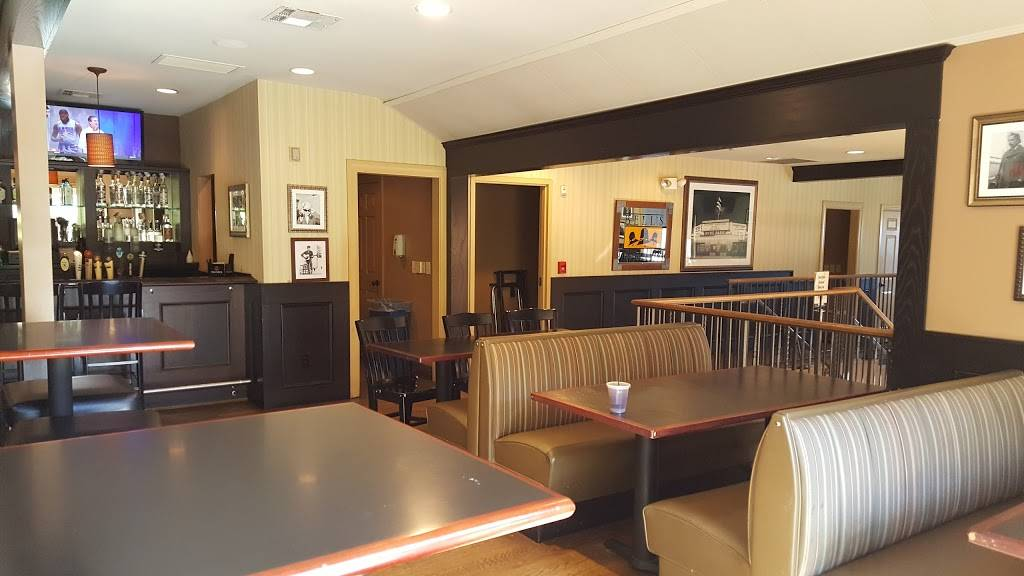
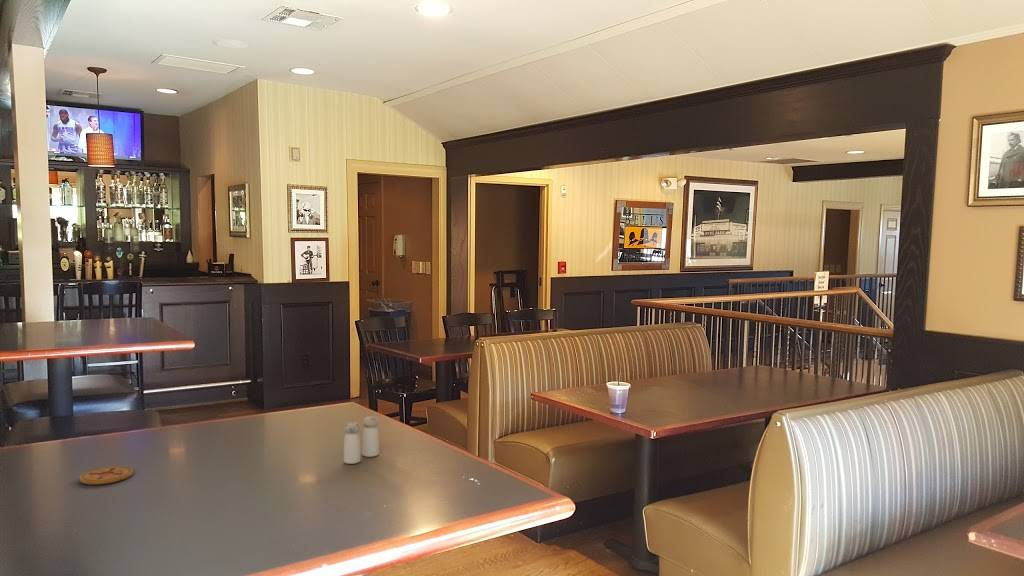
+ coaster (106, 475)
+ salt and pepper shaker (363, 438)
